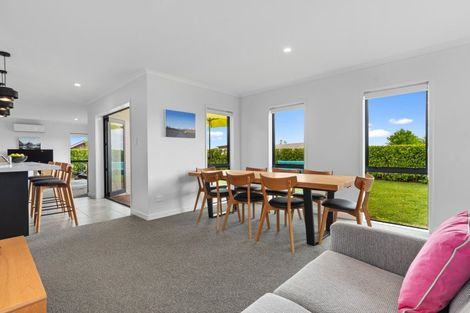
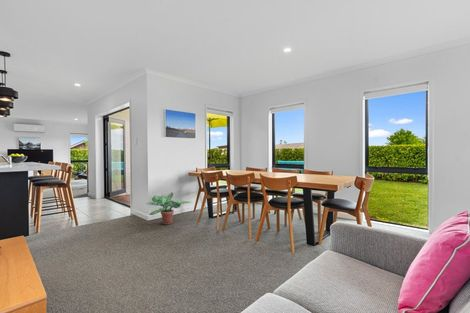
+ potted plant (165, 206)
